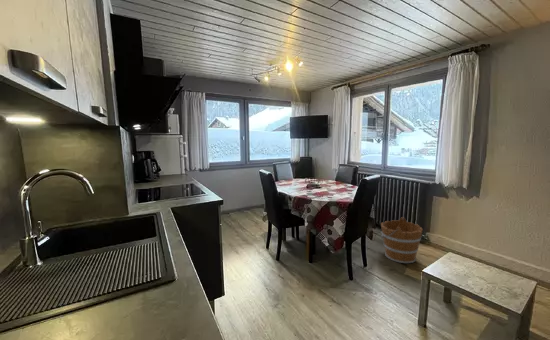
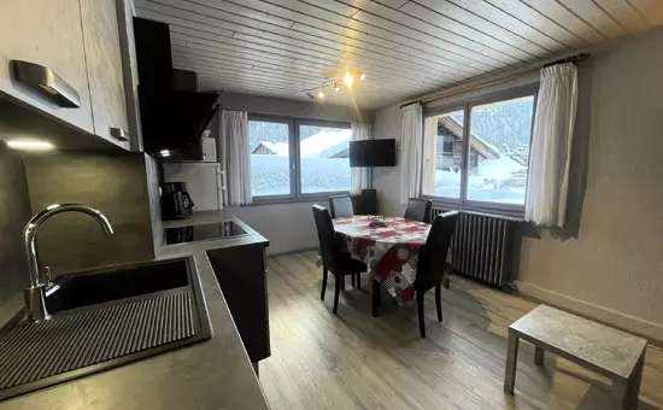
- bucket (400, 239)
